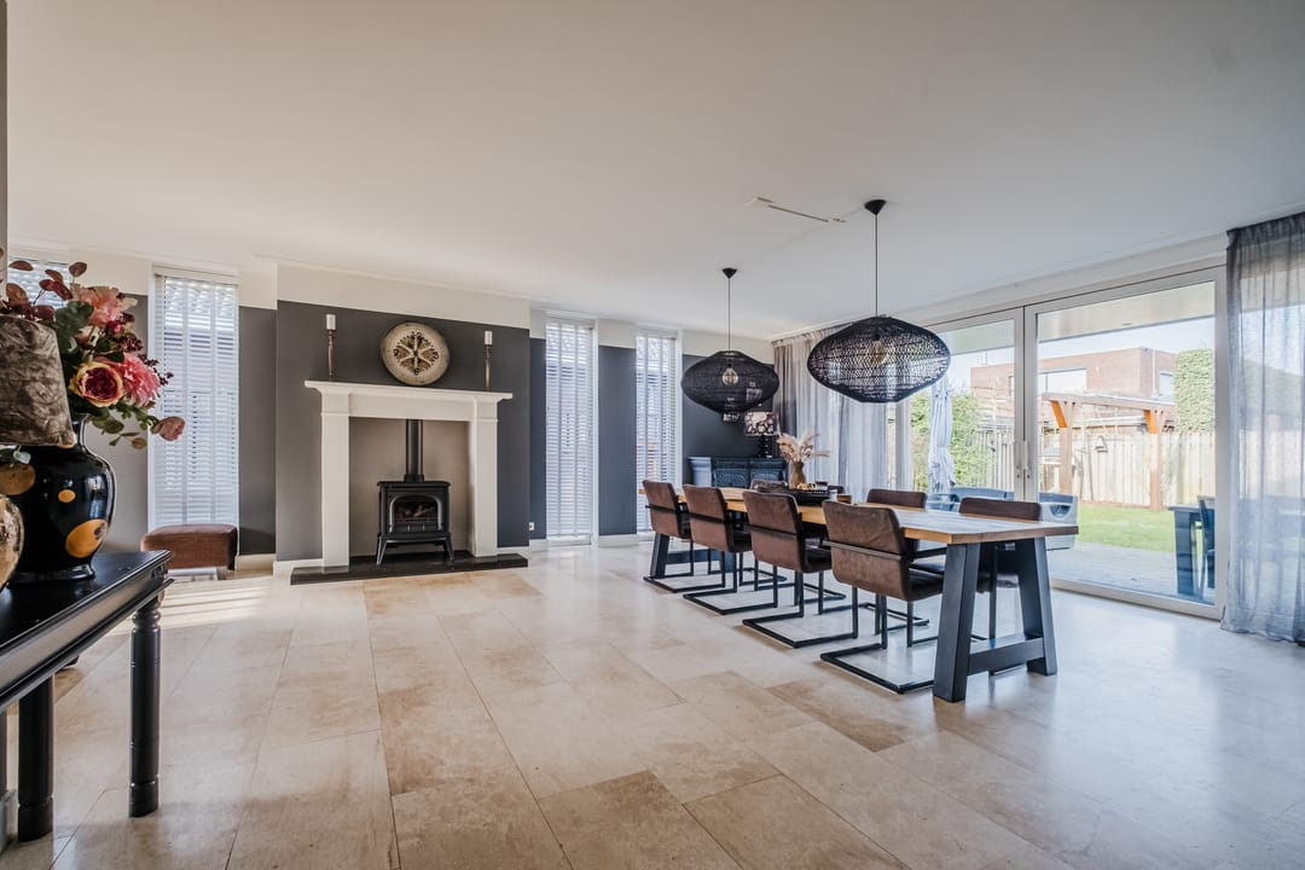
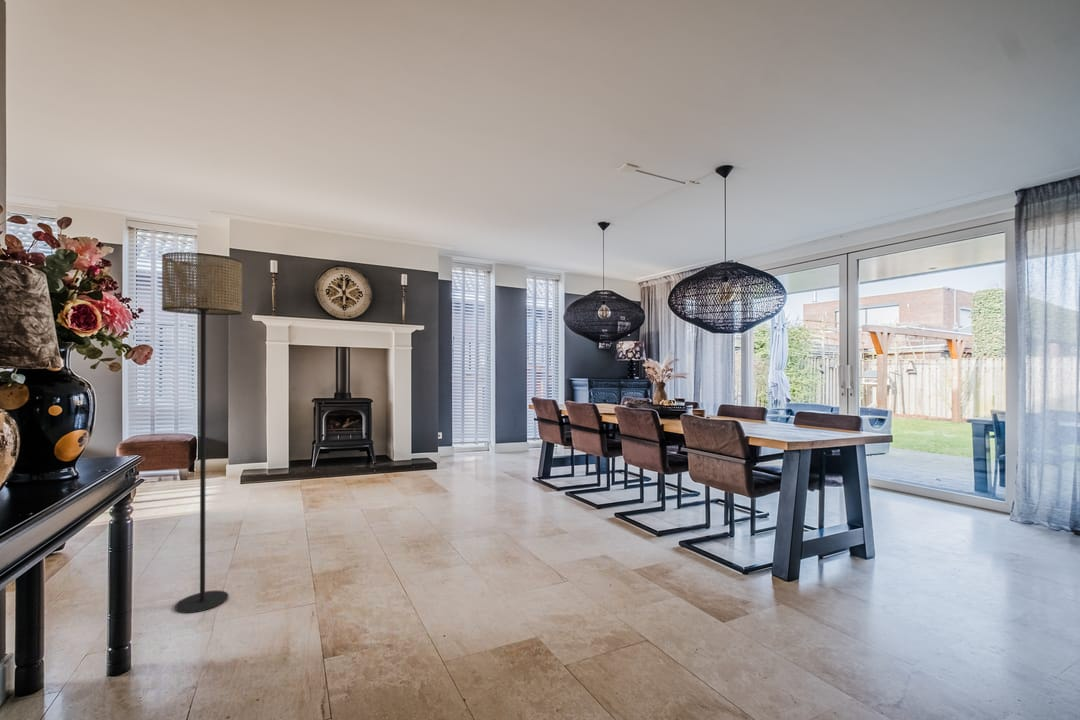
+ floor lamp (203, 430)
